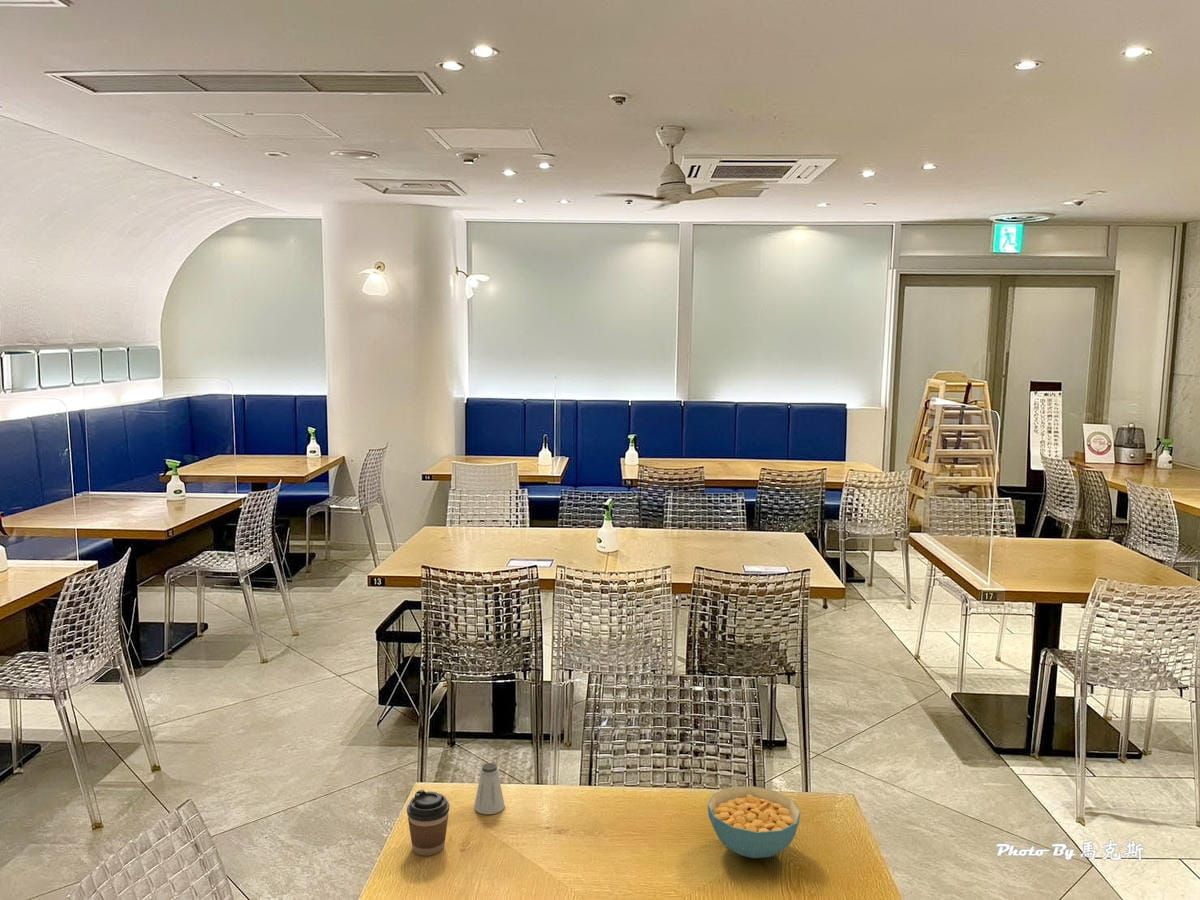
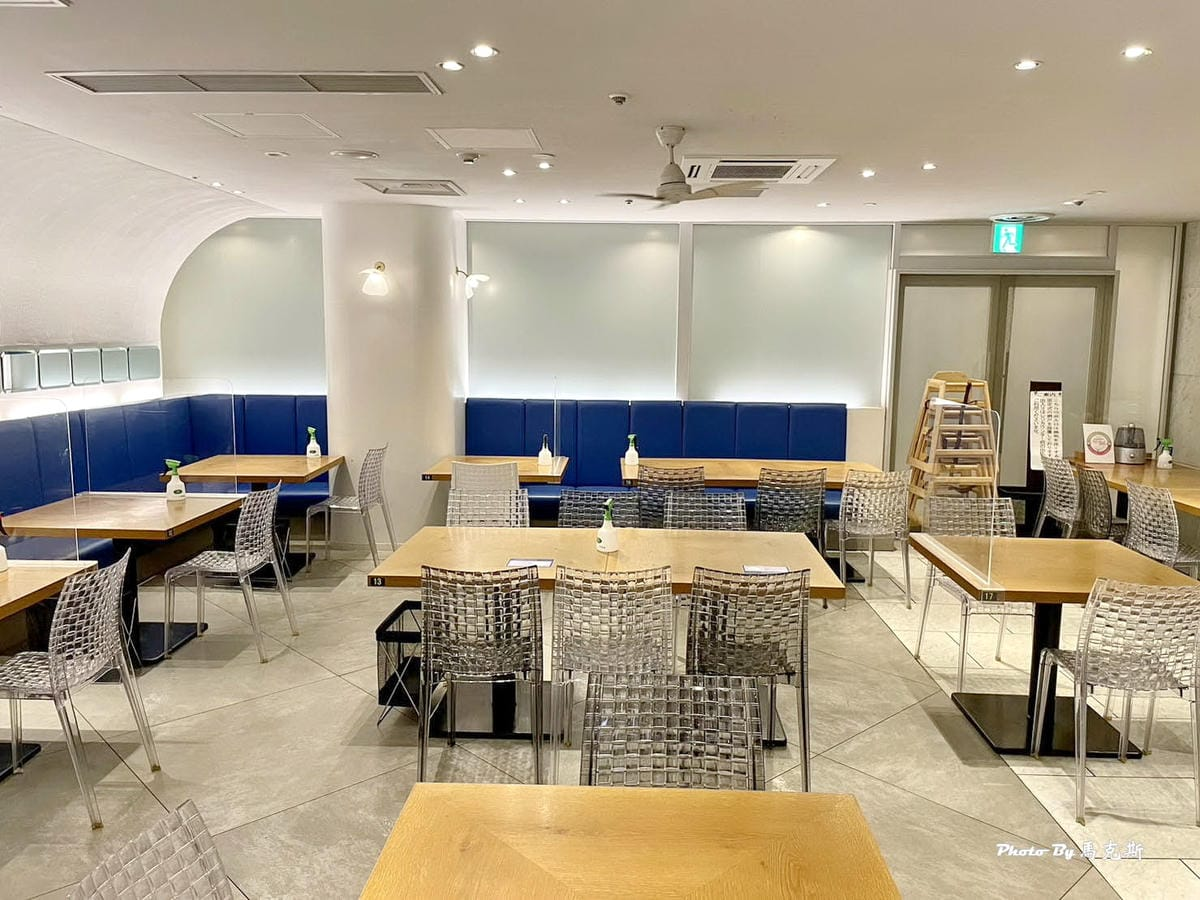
- cereal bowl (753, 829)
- saltshaker (489, 786)
- coffee cup (428, 820)
